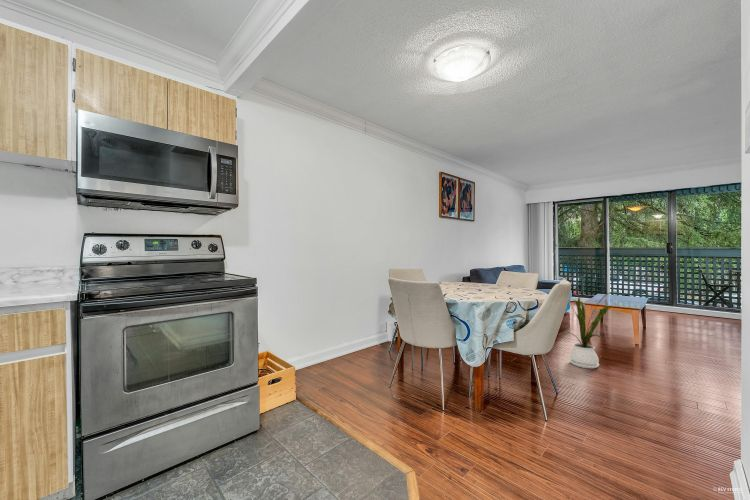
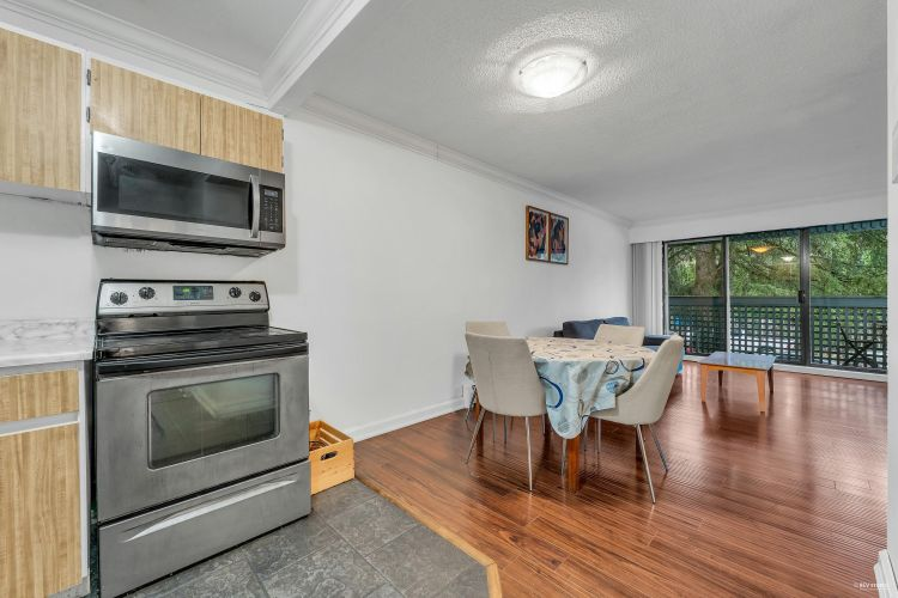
- house plant (587, 327)
